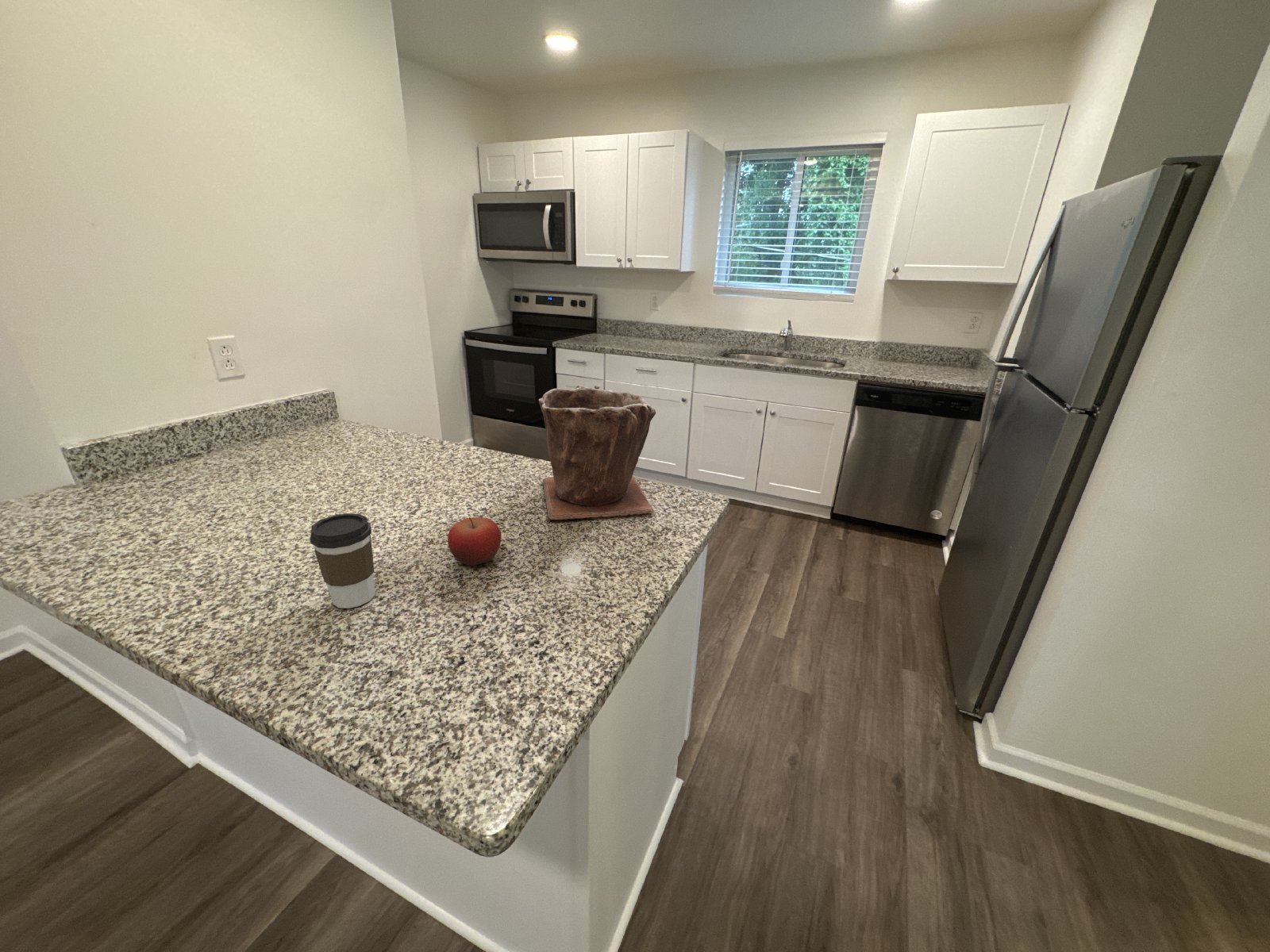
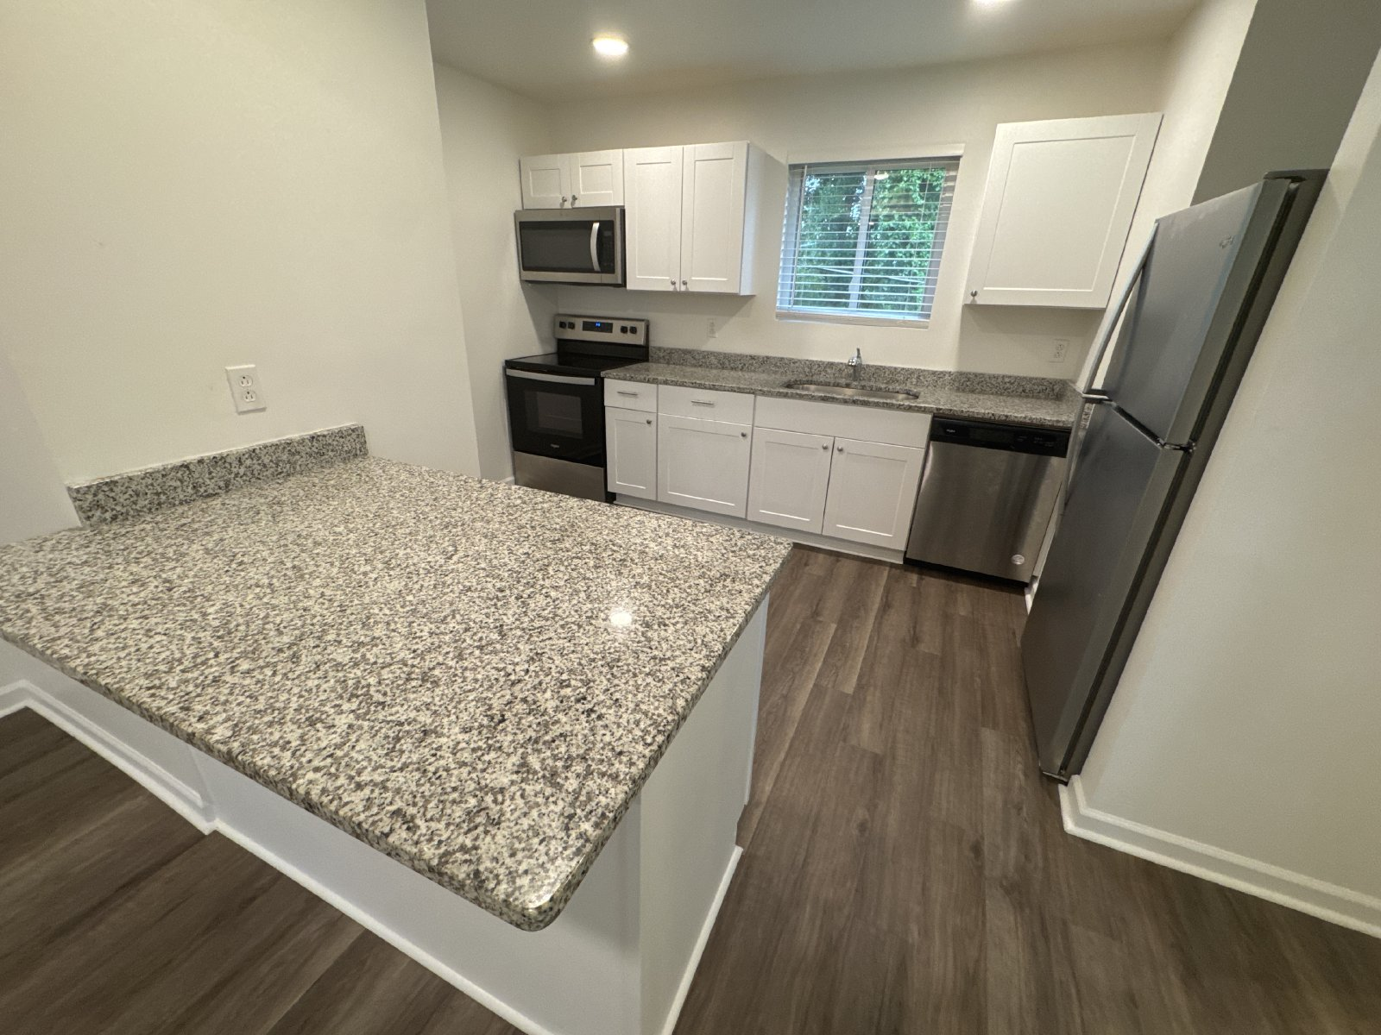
- fruit (474, 537)
- coffee cup (347, 561)
- plant pot (596, 447)
